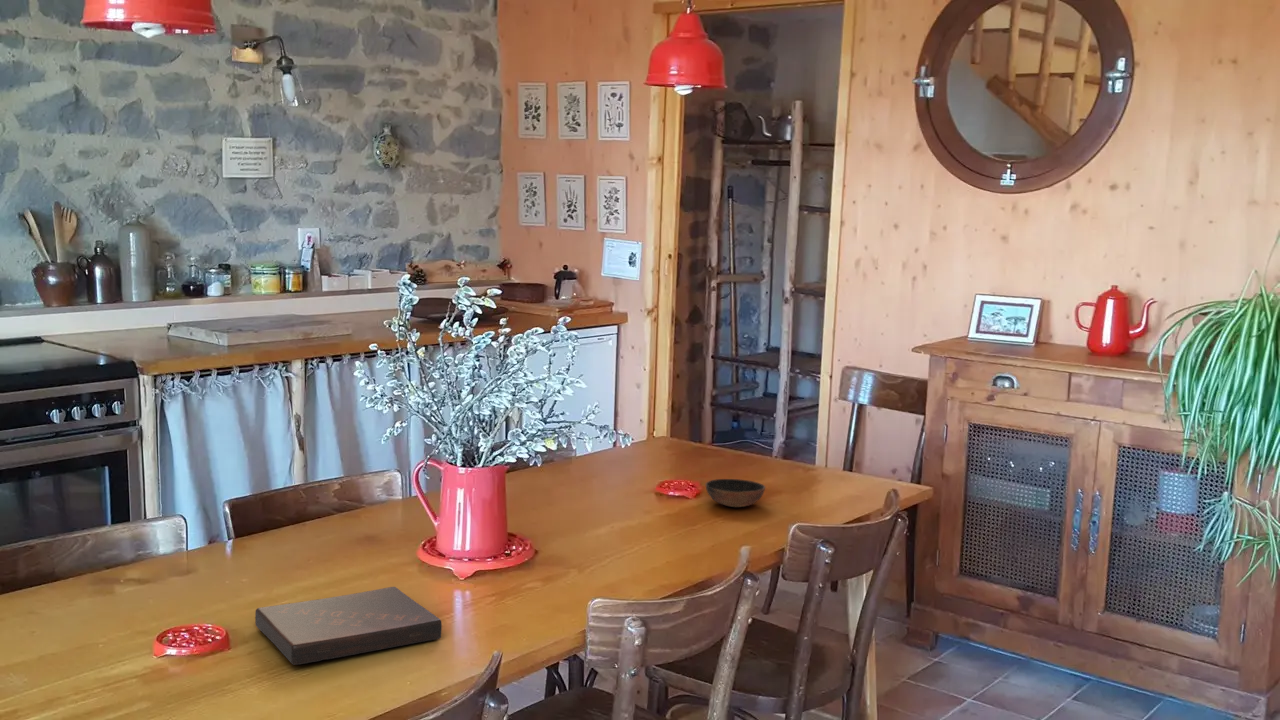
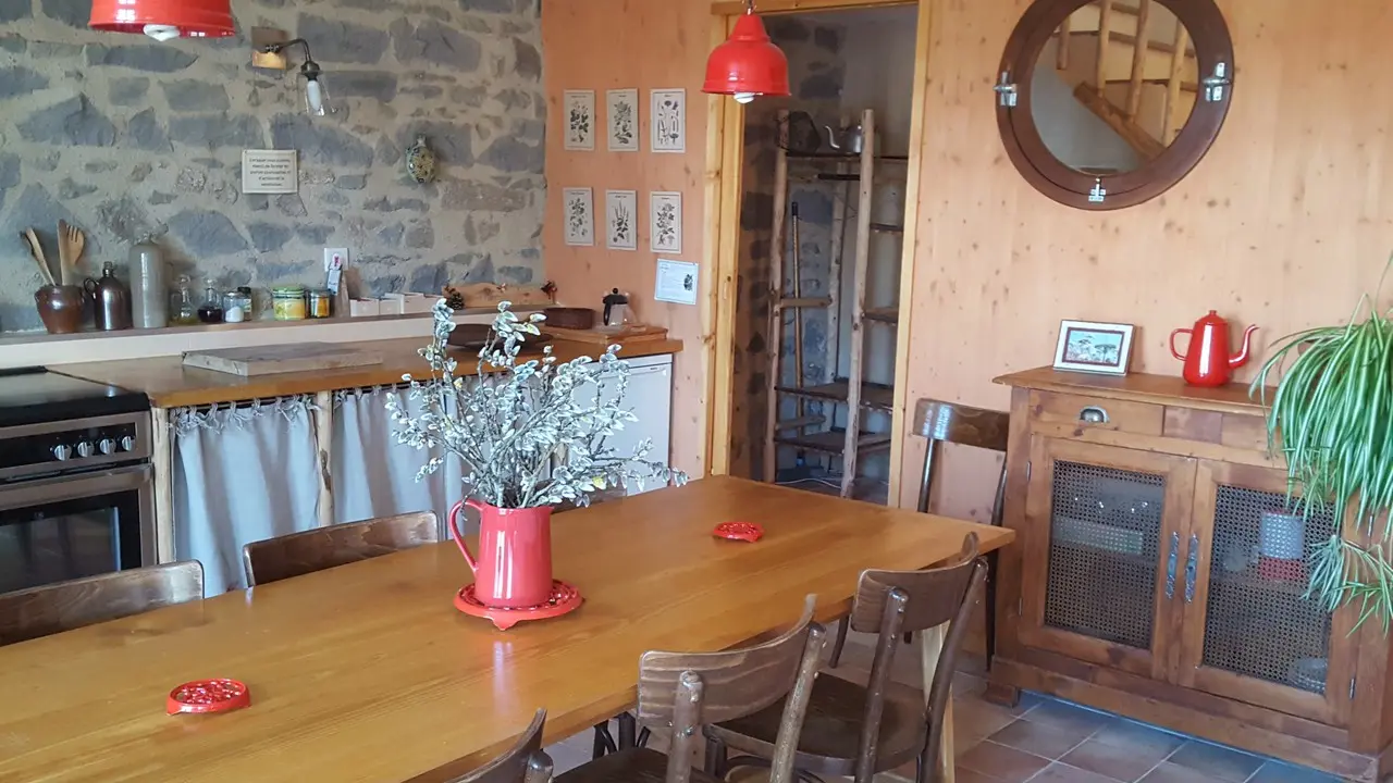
- book (348, 623)
- bowl (734, 494)
